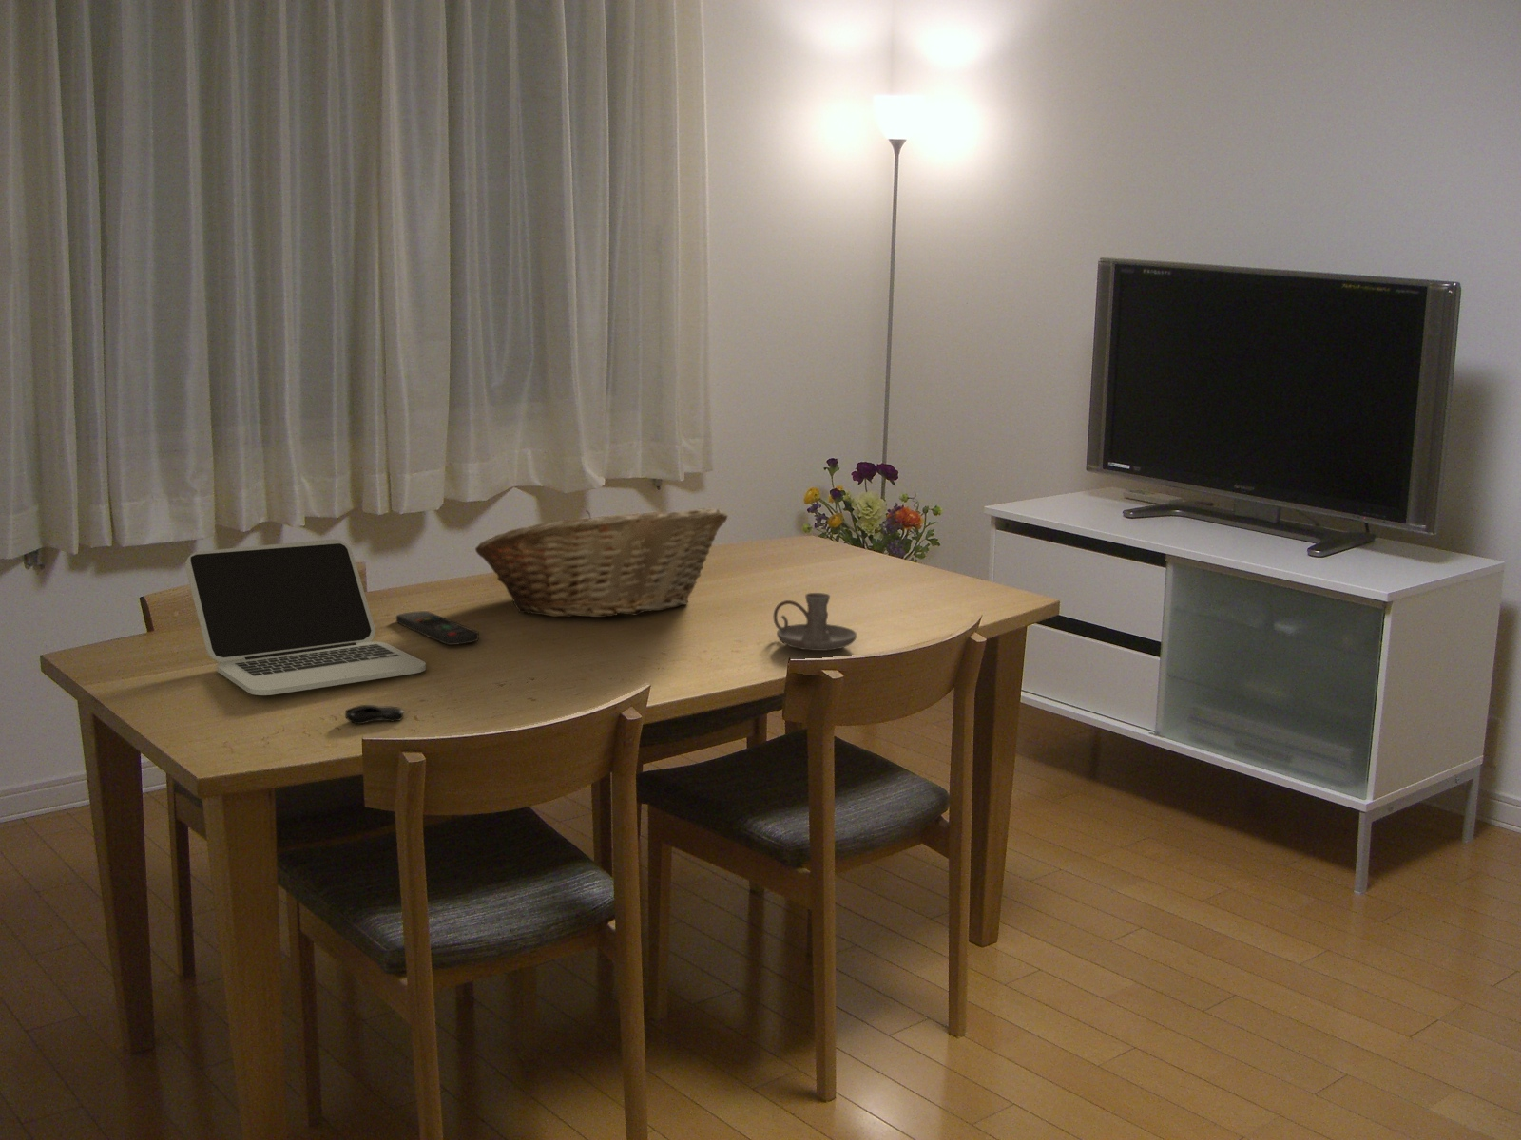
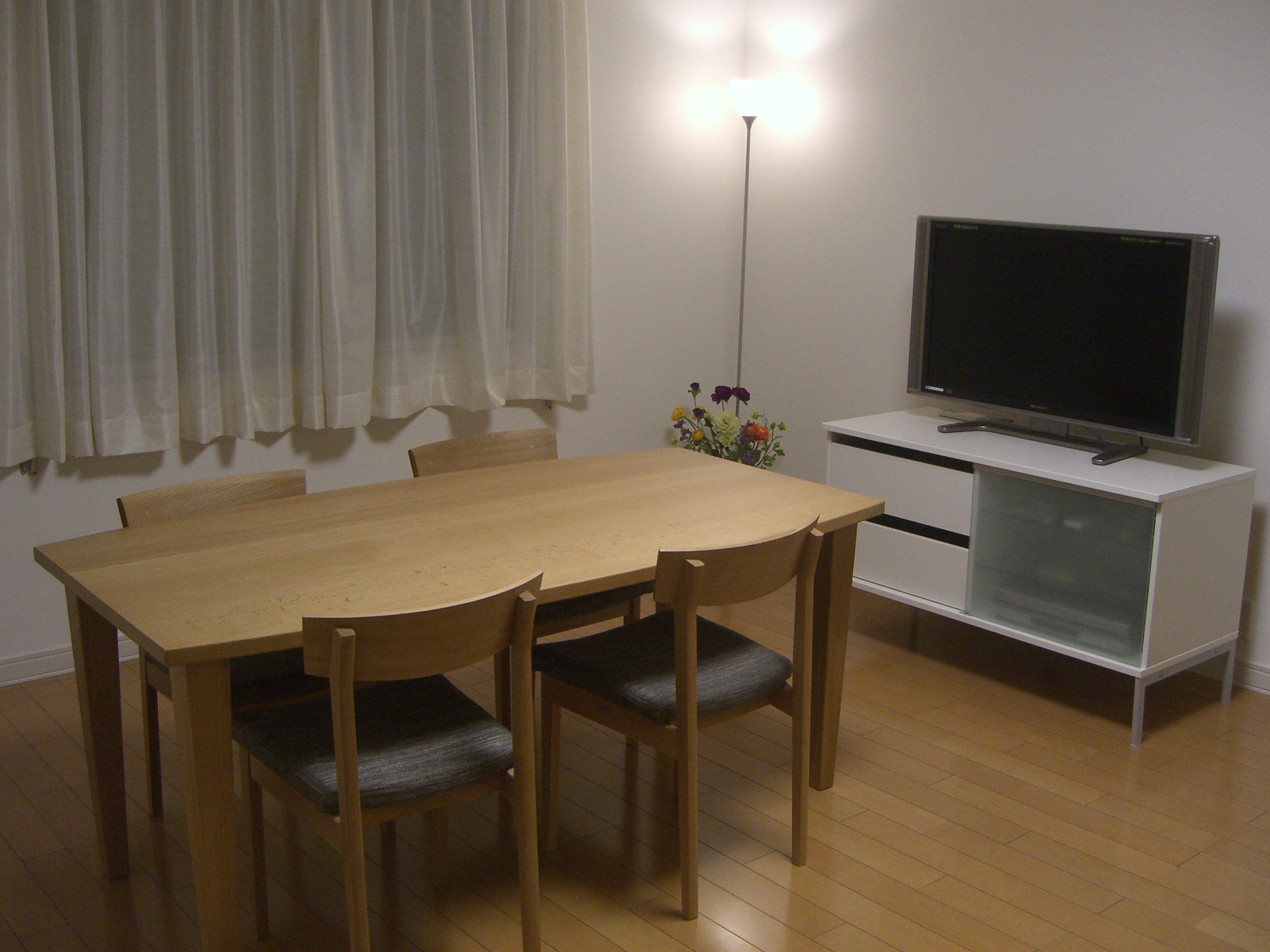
- laptop (305, 611)
- computer mouse (360, 710)
- fruit basket (605, 553)
- candle holder (810, 619)
- remote control (436, 626)
